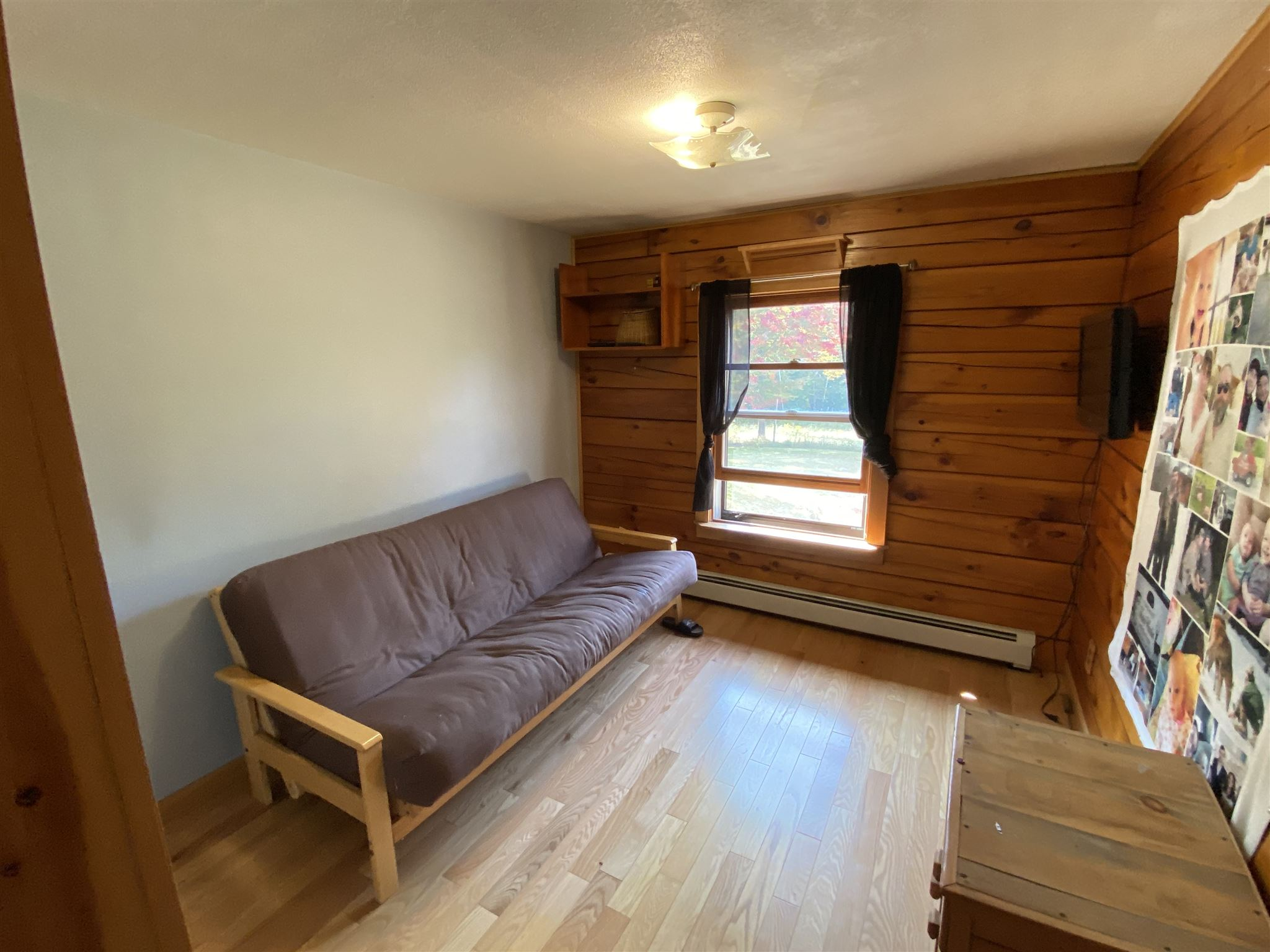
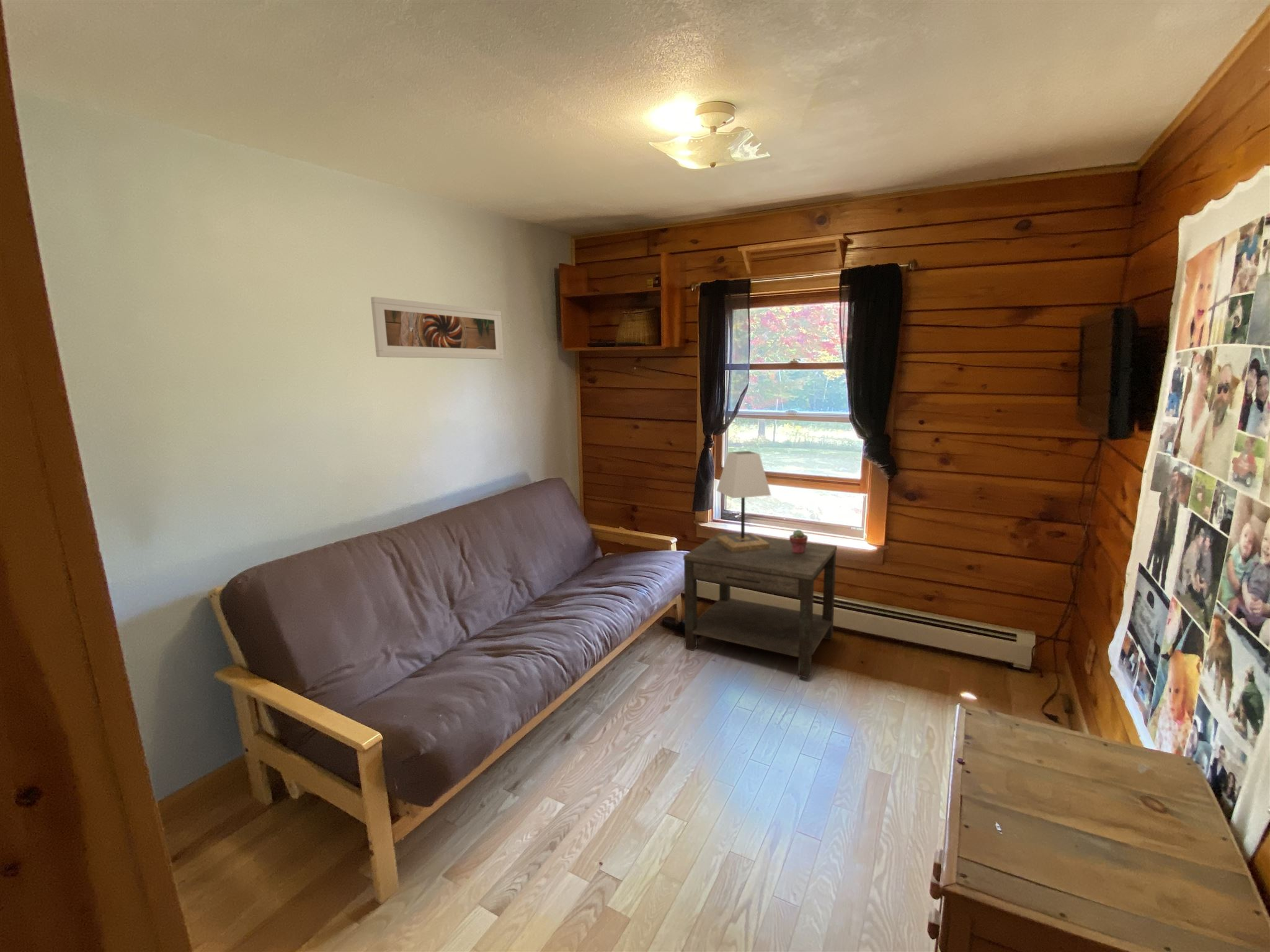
+ side table (758, 603)
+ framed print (445, 332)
+ lamp (743, 499)
+ potted succulent (798, 540)
